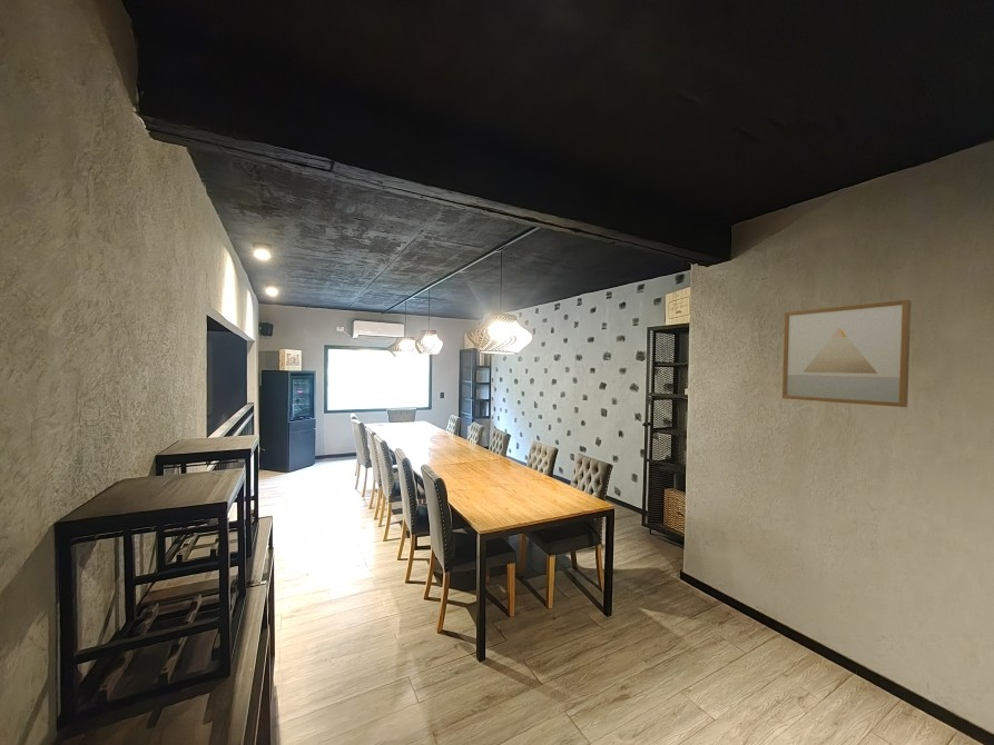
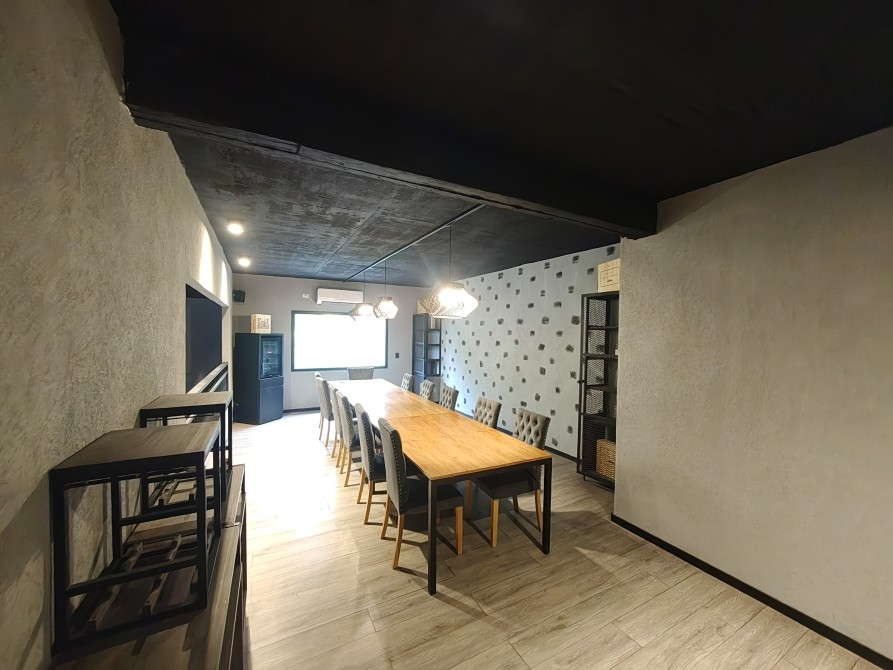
- wall art (839, 355)
